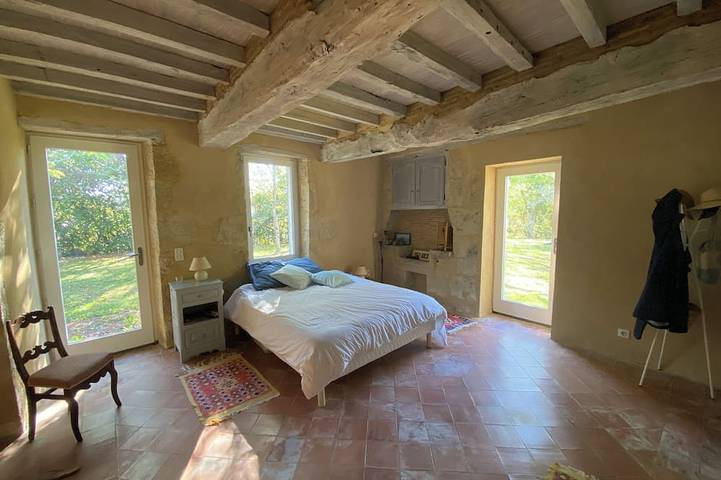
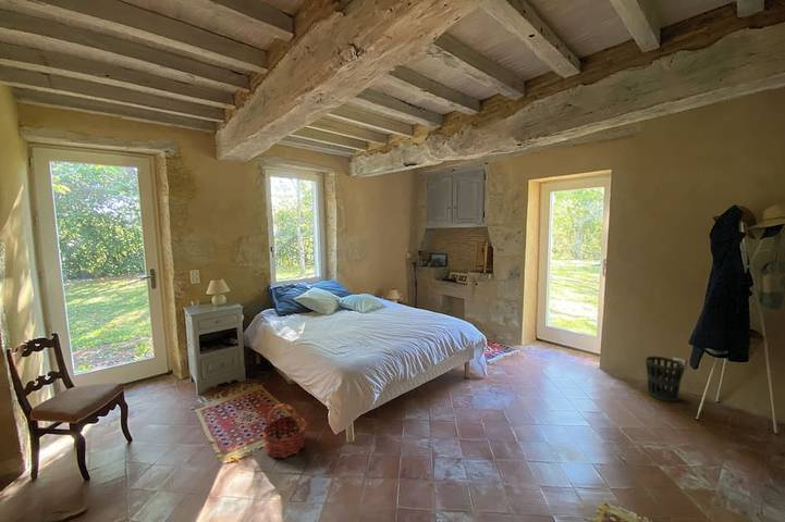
+ wastebasket (663, 378)
+ basket (284, 425)
